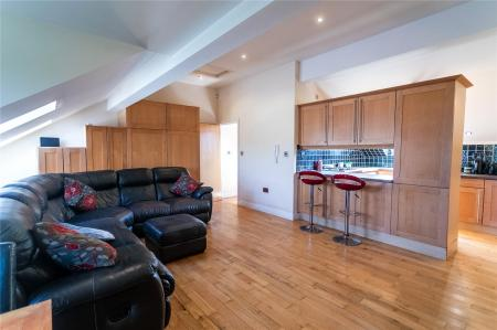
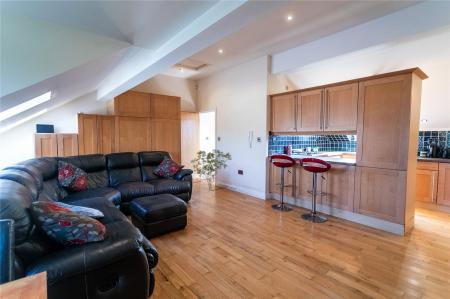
+ shrub (211, 170)
